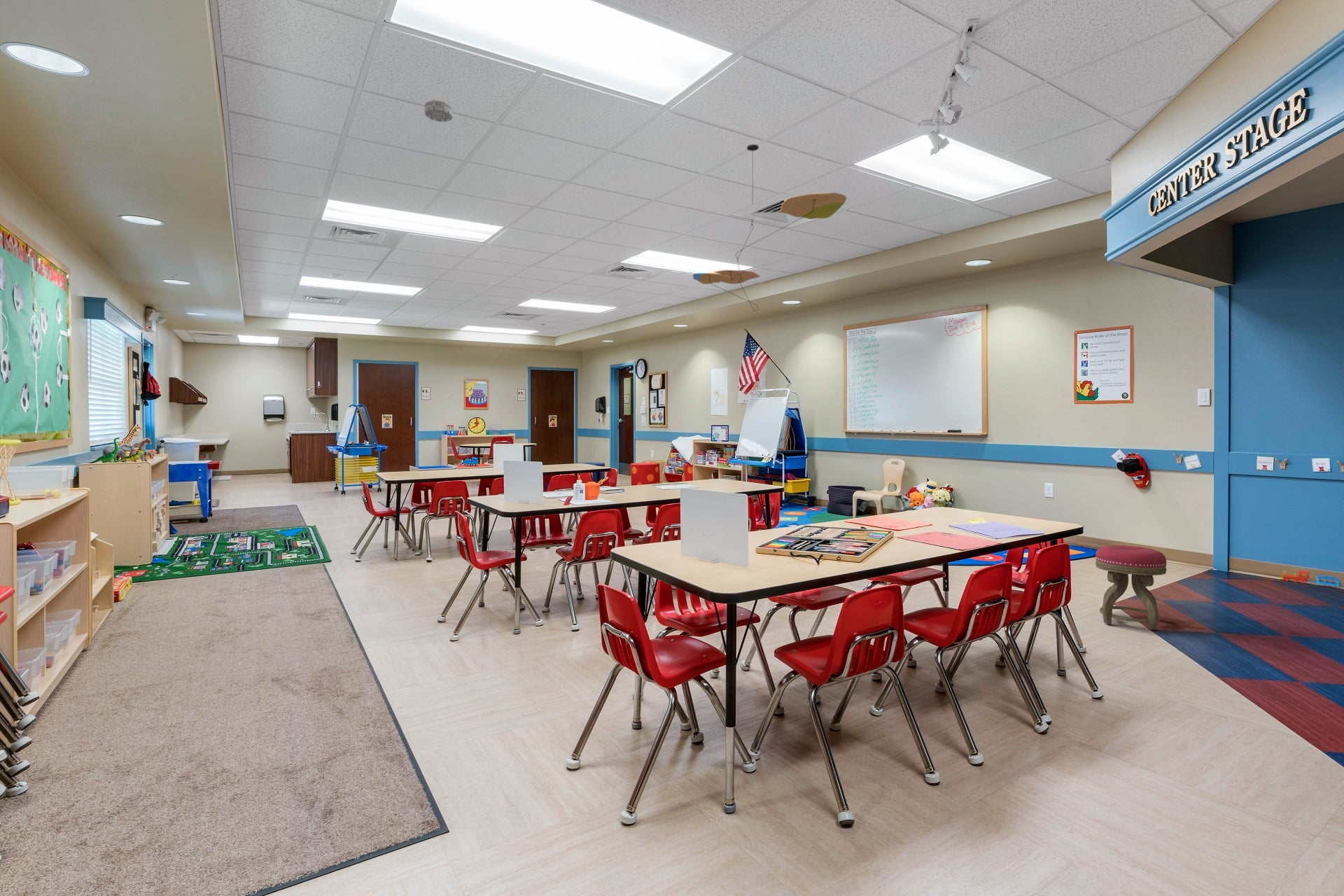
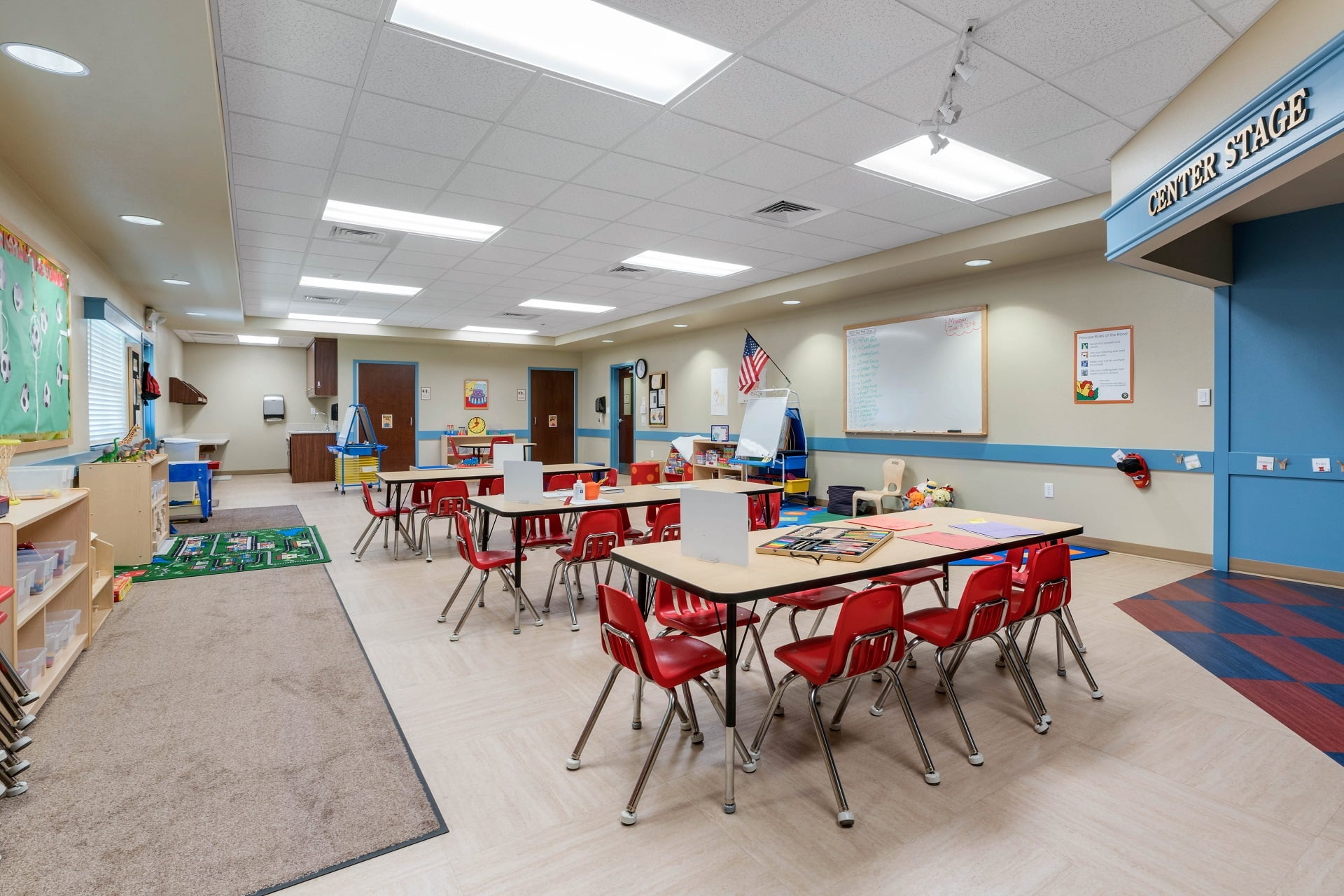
- smoke detector (438, 111)
- ceiling mobile (767, 235)
- toy train (1308, 578)
- stool (1128, 584)
